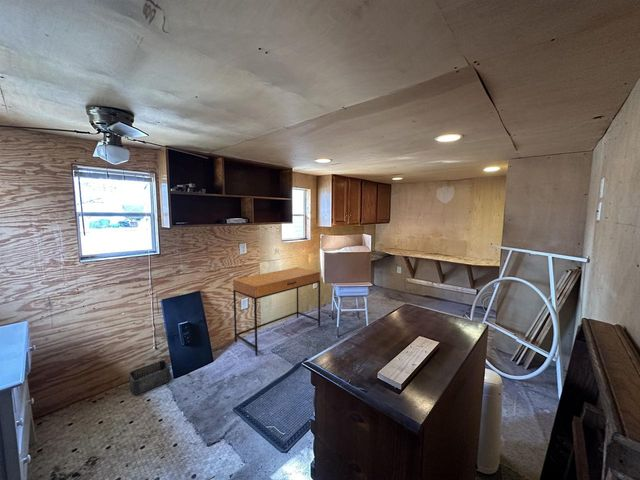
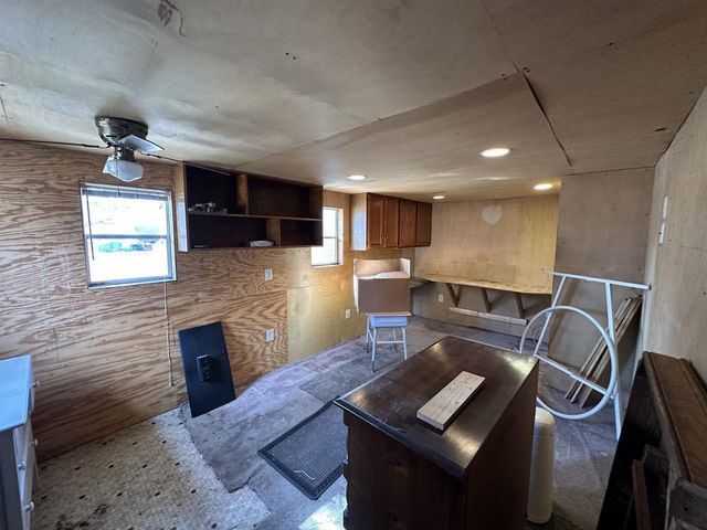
- desk (276, 293)
- storage bin (150, 376)
